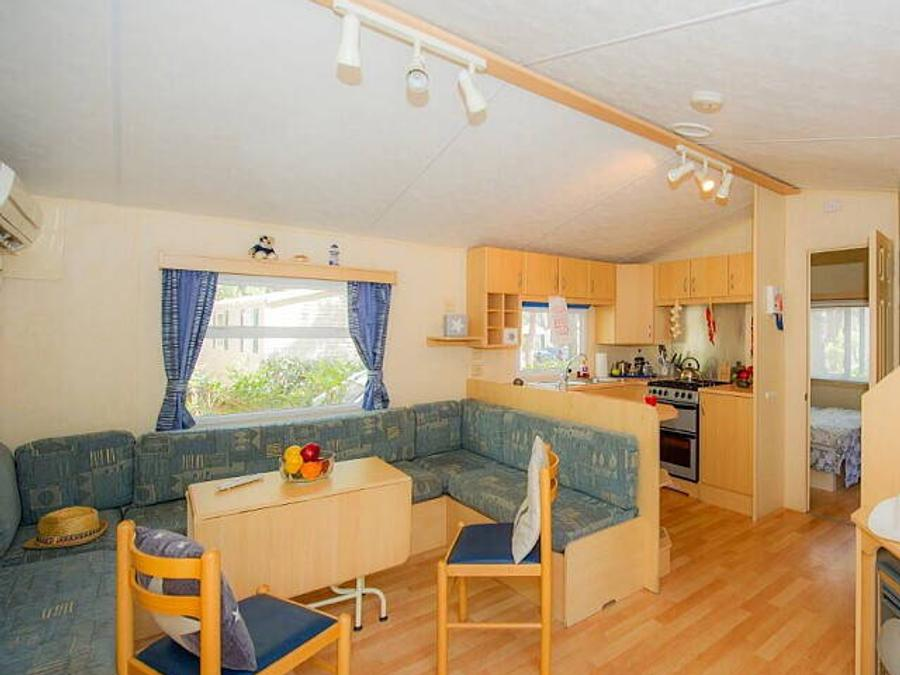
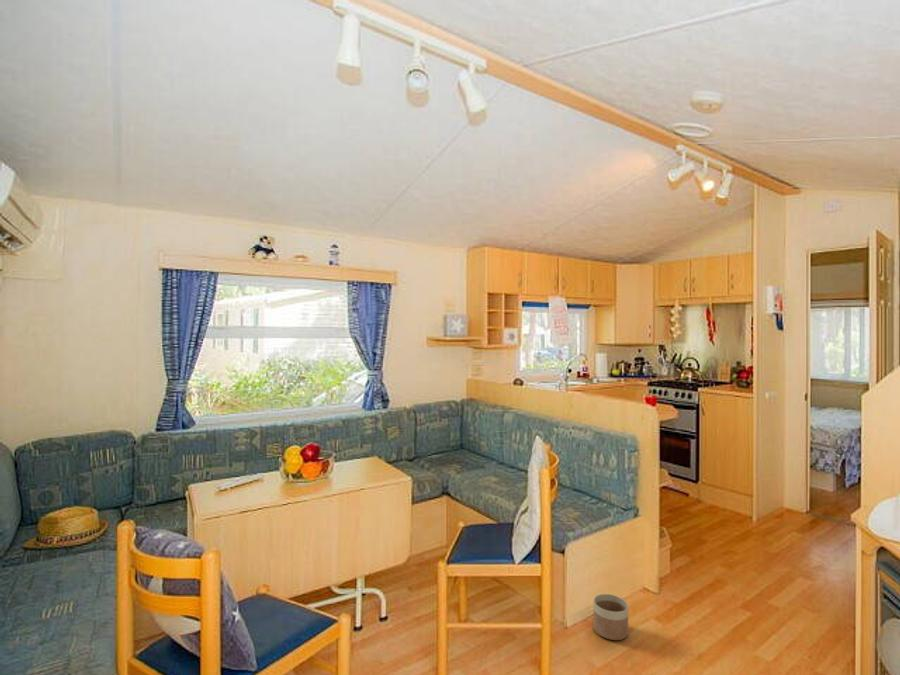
+ planter (610, 616)
